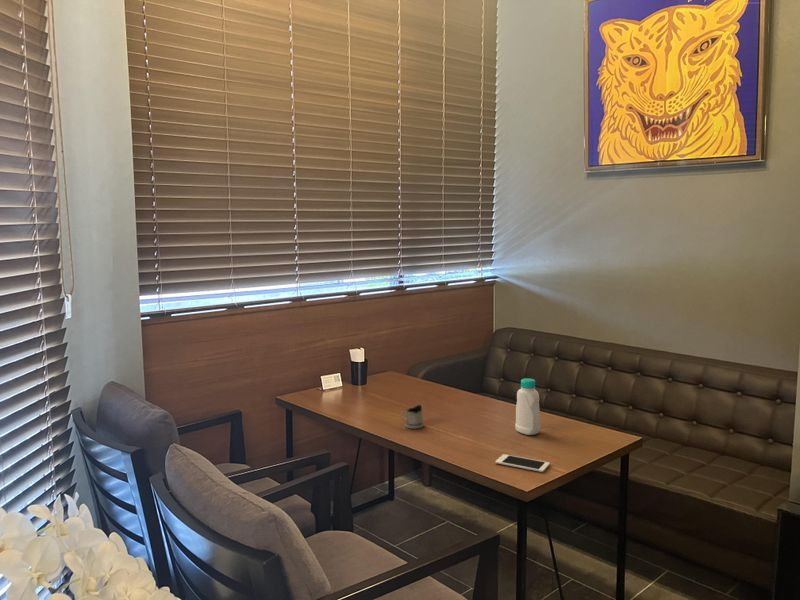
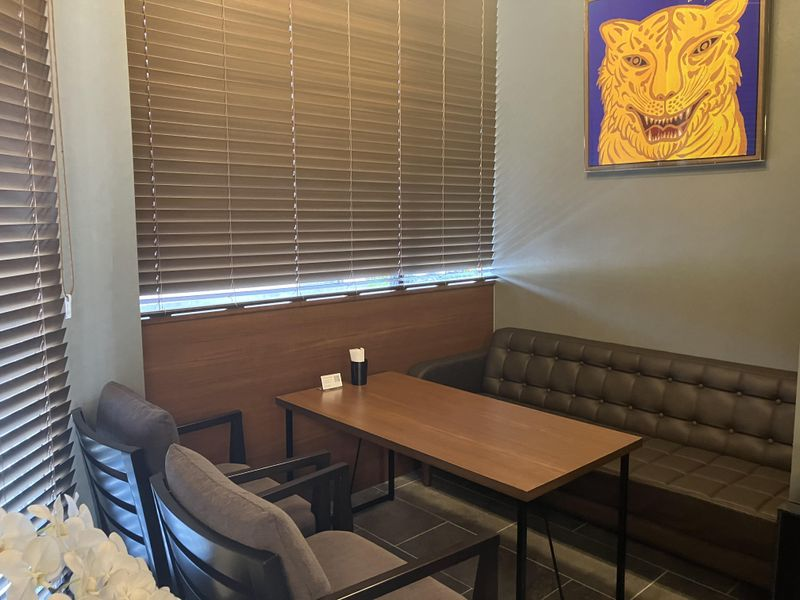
- cell phone (522, 462)
- tea glass holder (411, 416)
- bottle (527, 405)
